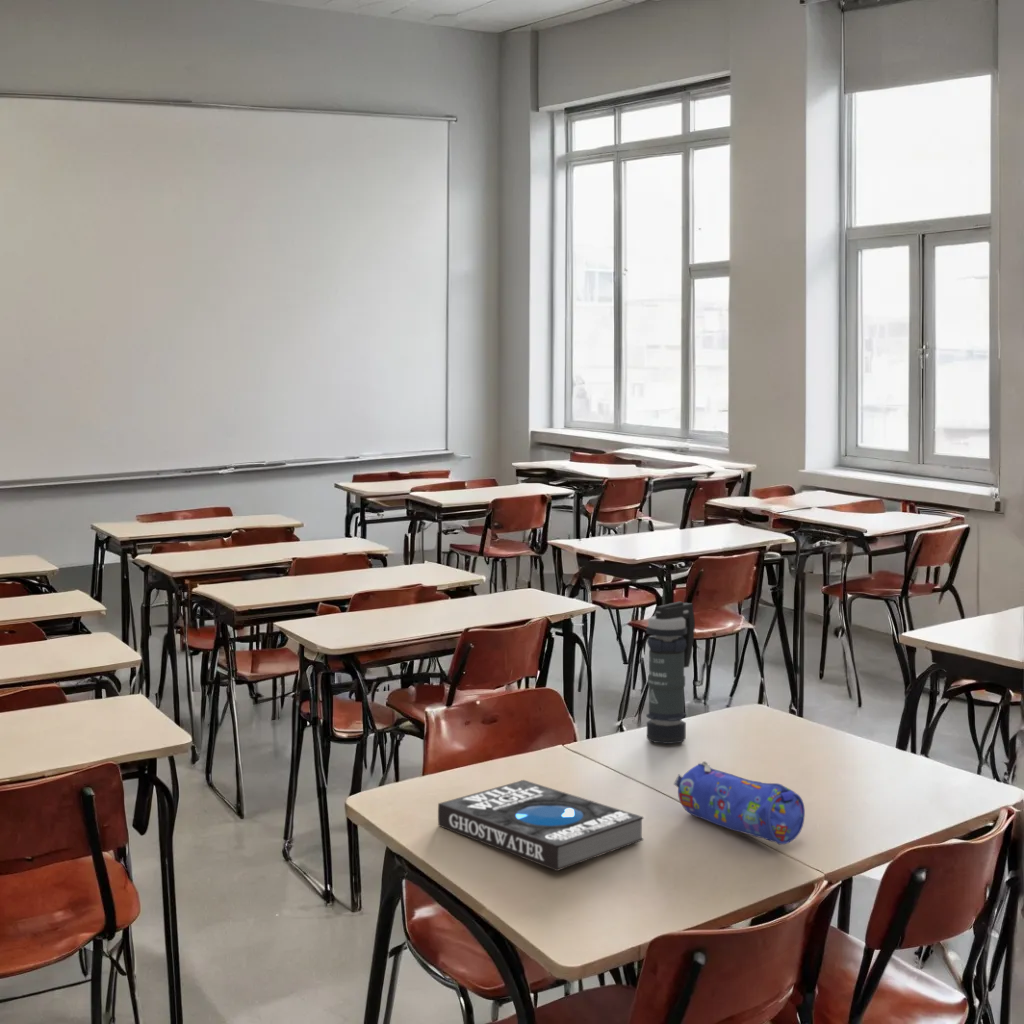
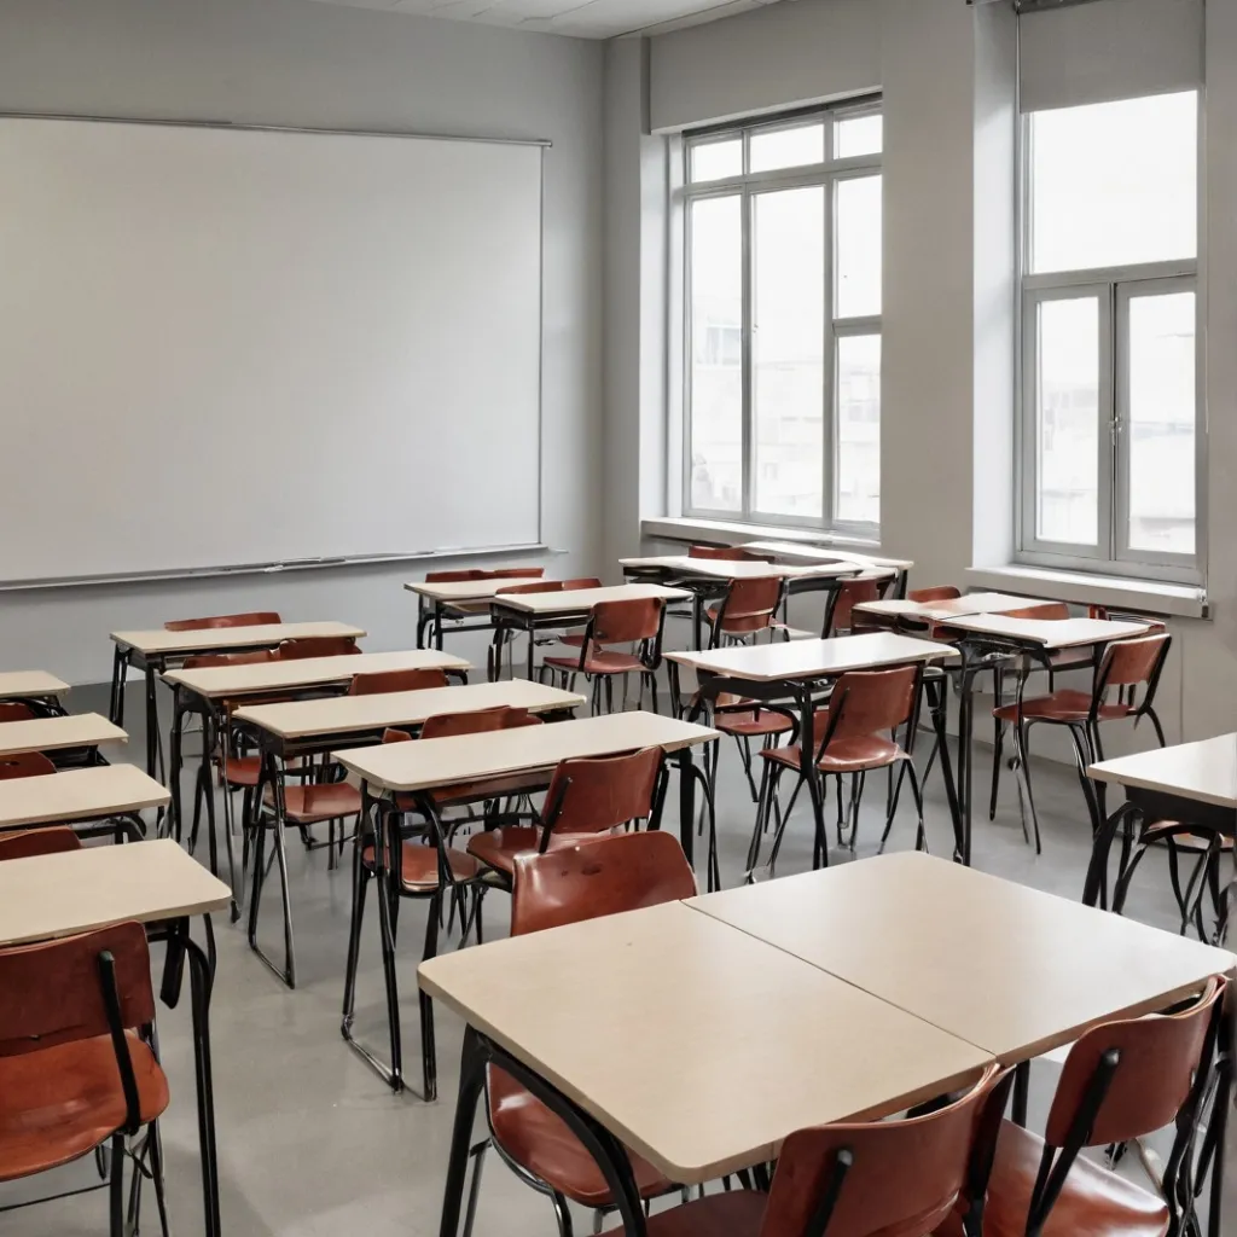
- book (538, 820)
- smoke grenade (671, 671)
- pencil case (738, 800)
